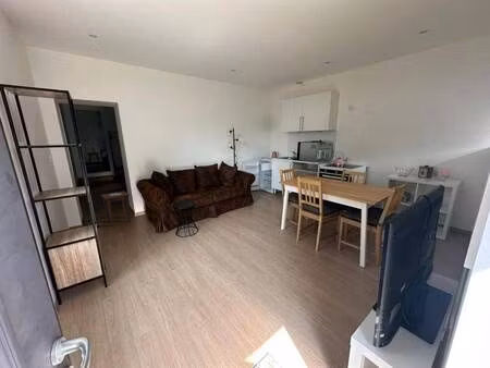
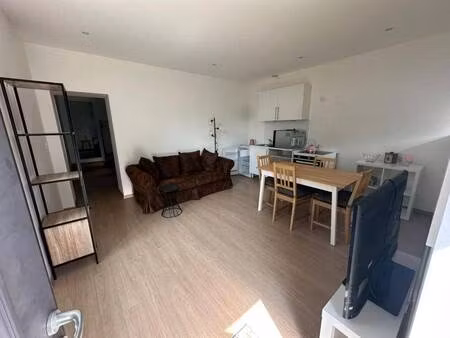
- side table (122, 204)
